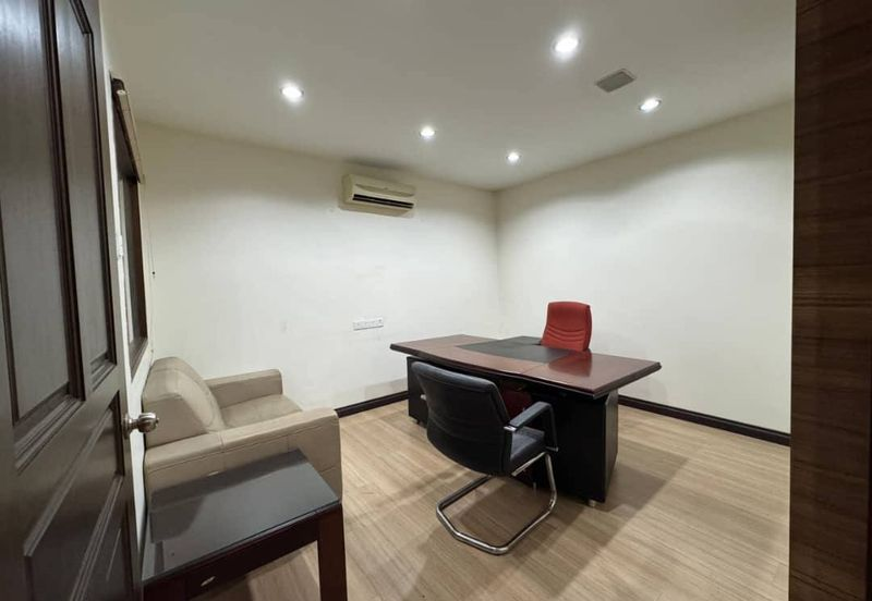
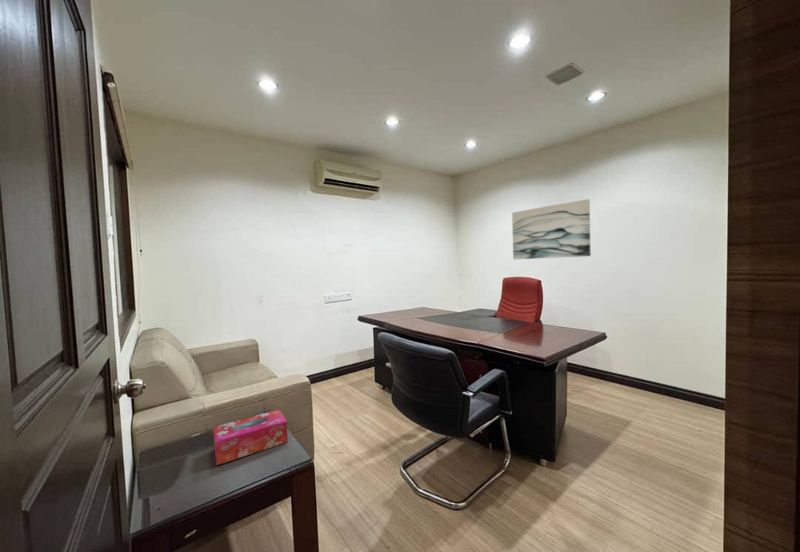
+ tissue box (250, 434)
+ wall art (547, 232)
